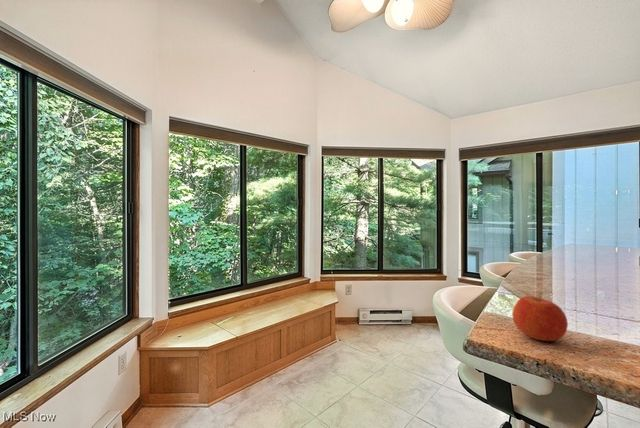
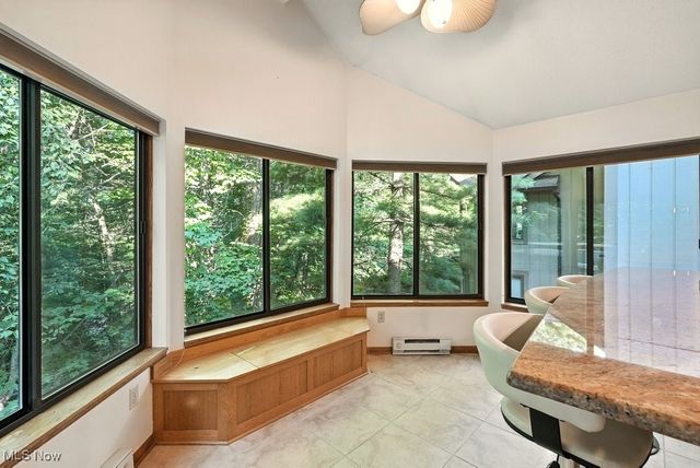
- apple (539, 315)
